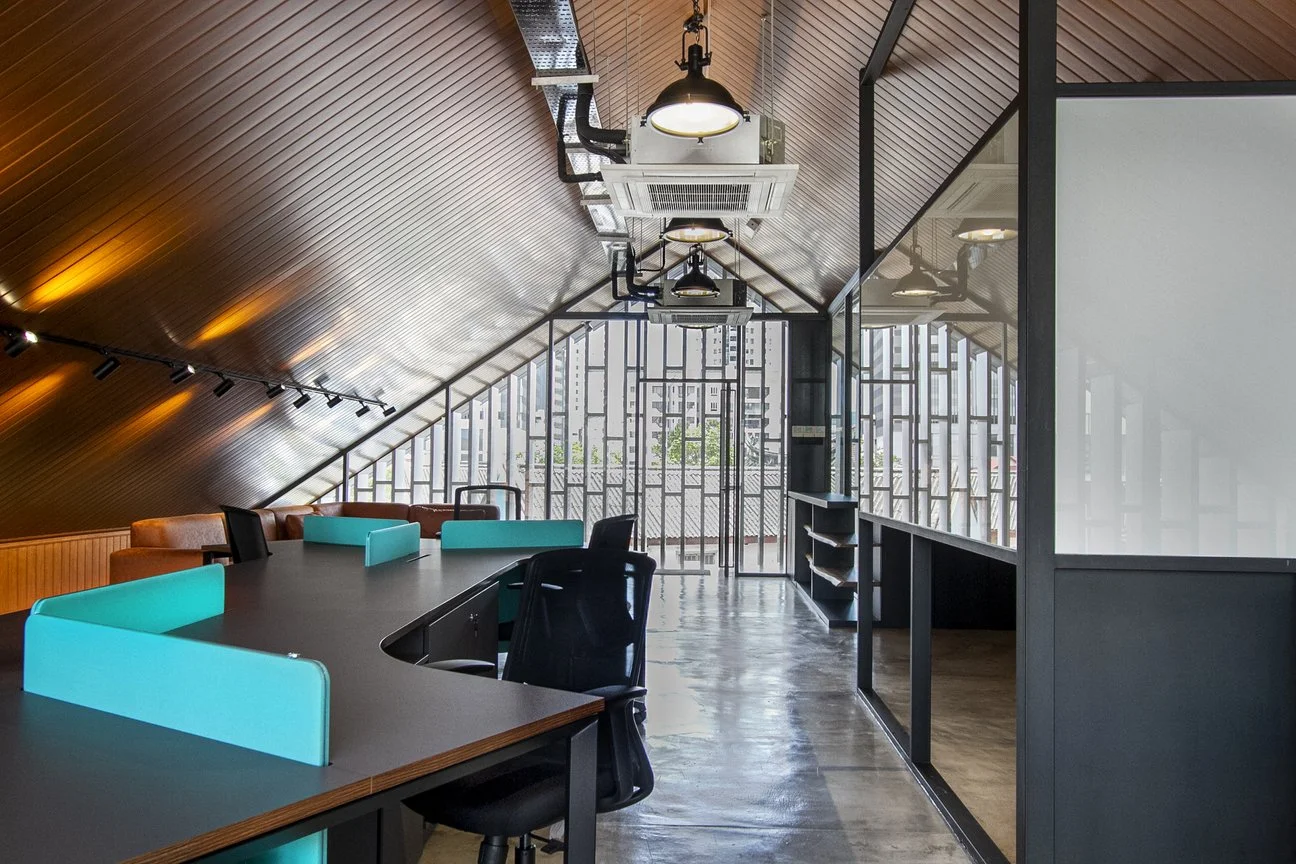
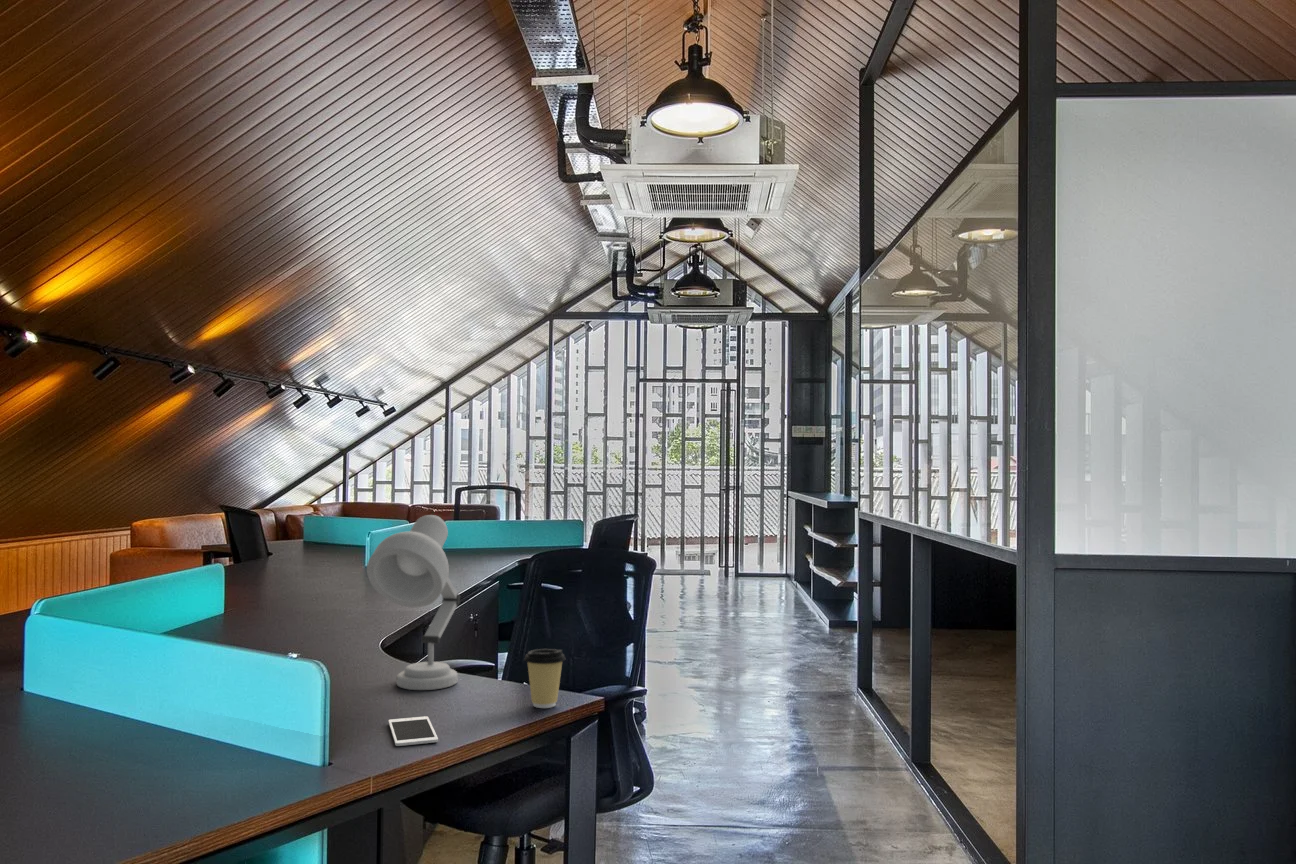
+ cell phone (412, 730)
+ coffee cup (544, 677)
+ desk lamp (422, 600)
